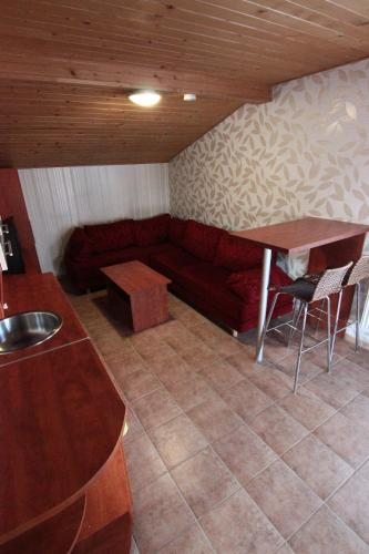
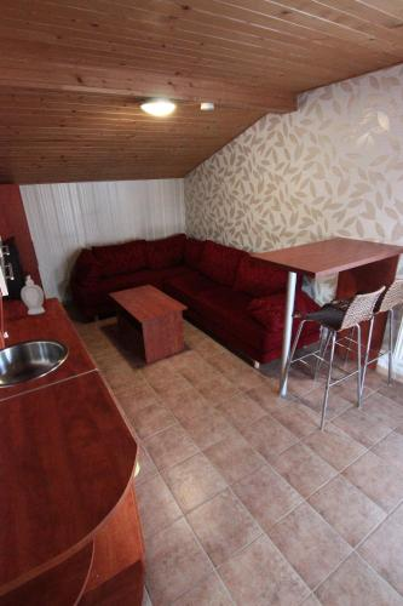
+ soap bottle (33, 295)
